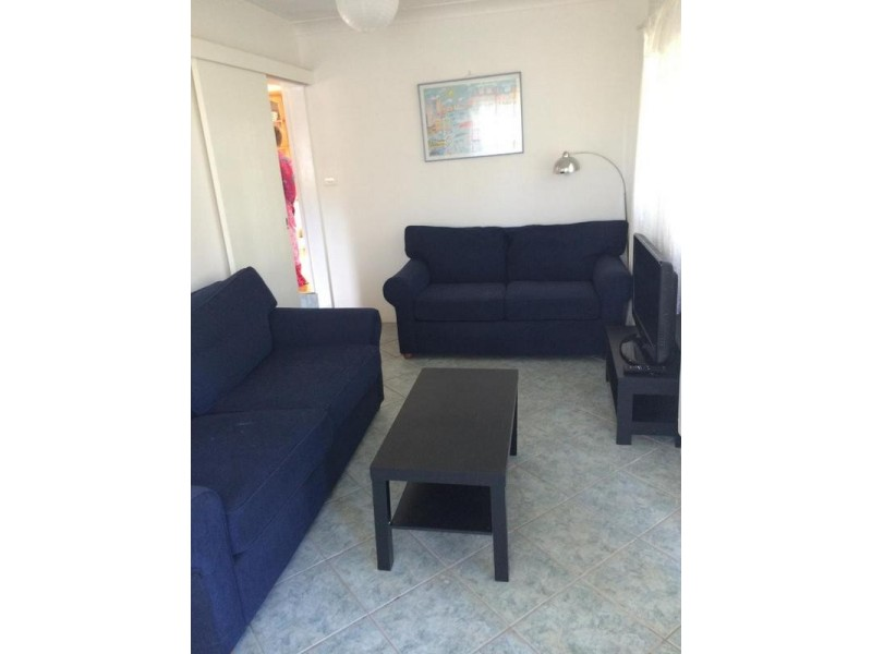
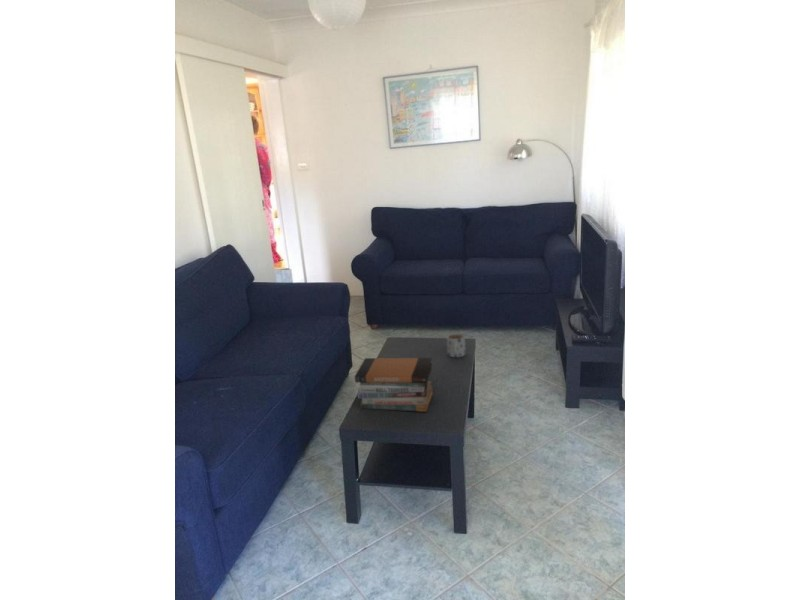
+ mug (456, 346)
+ book stack (395, 383)
